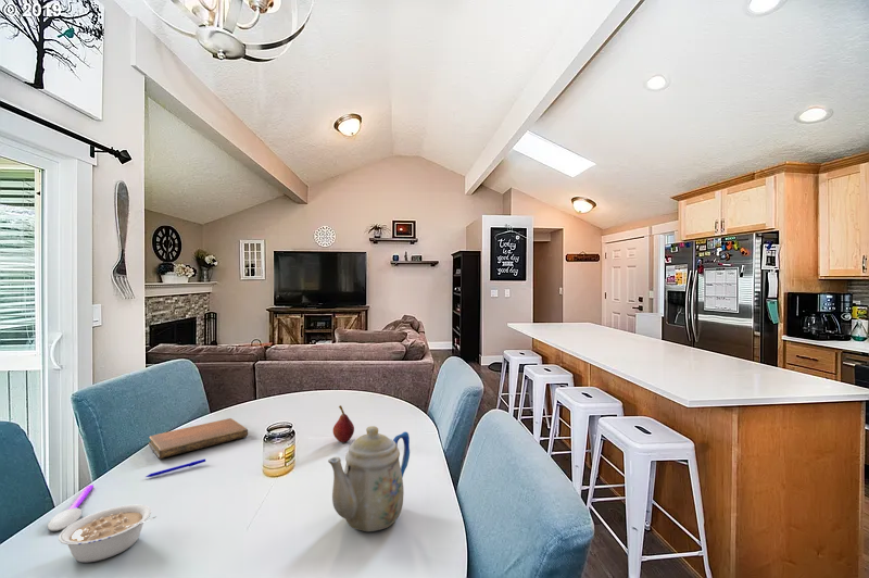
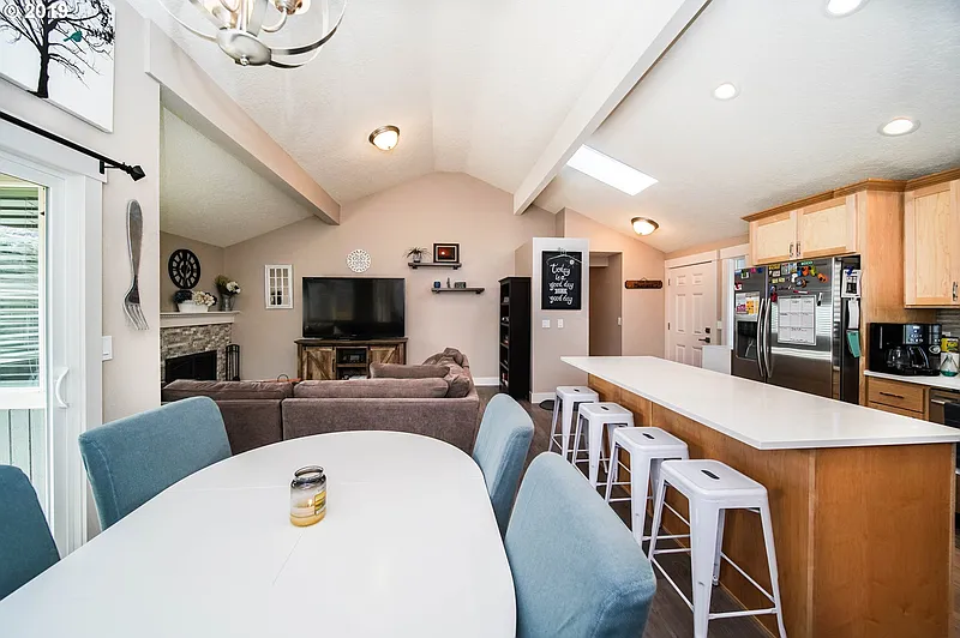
- notebook (199, 436)
- pen (176, 467)
- fruit (343, 423)
- legume (111, 531)
- teapot (373, 472)
- spoon (75, 504)
